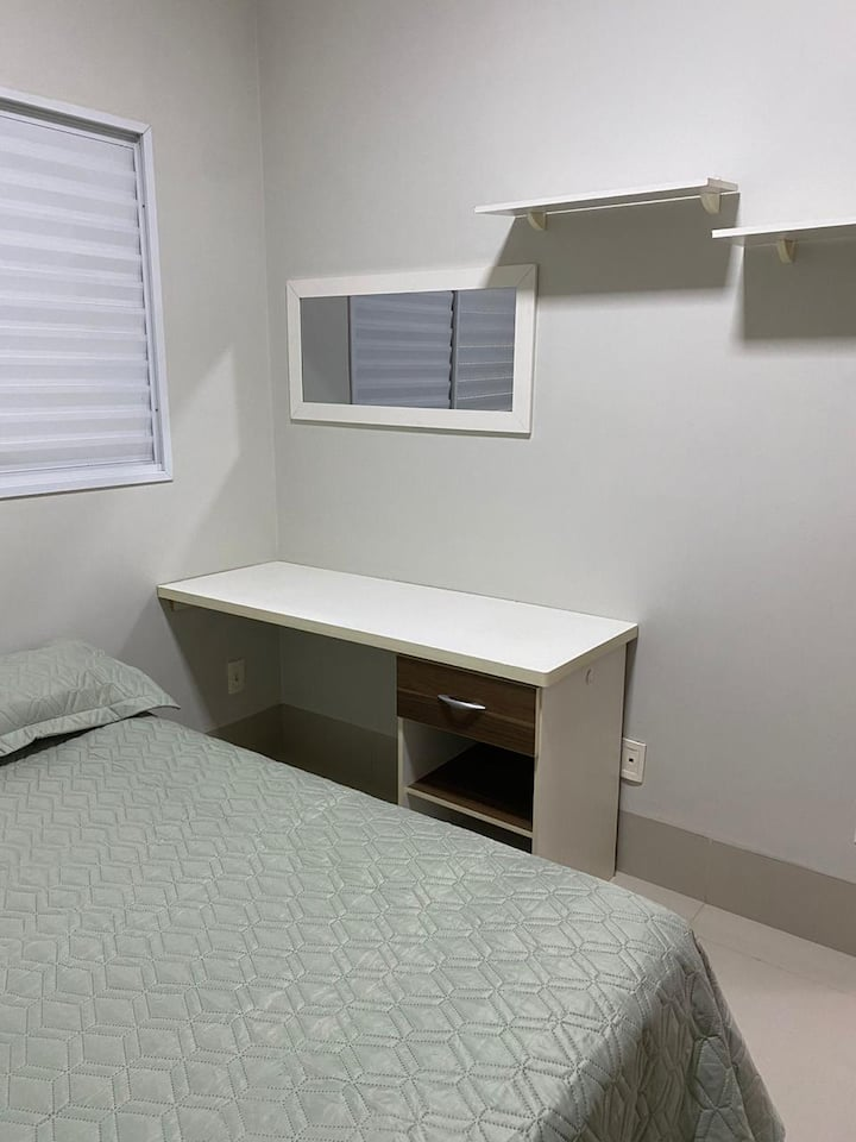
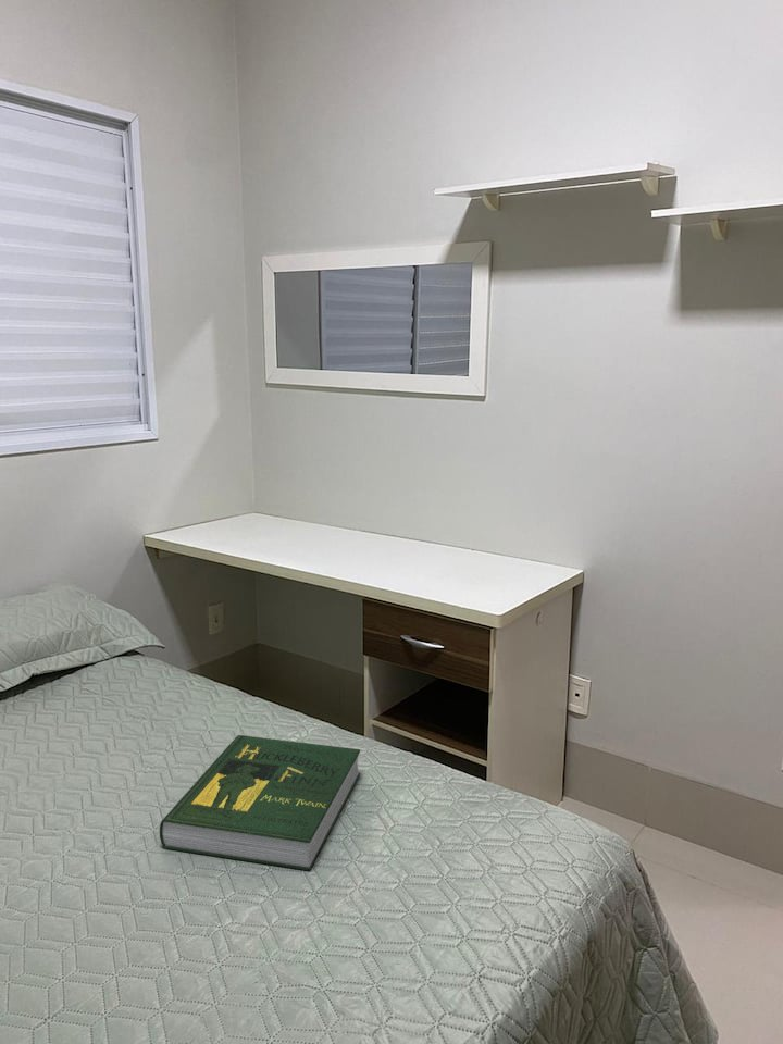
+ book (268, 794)
